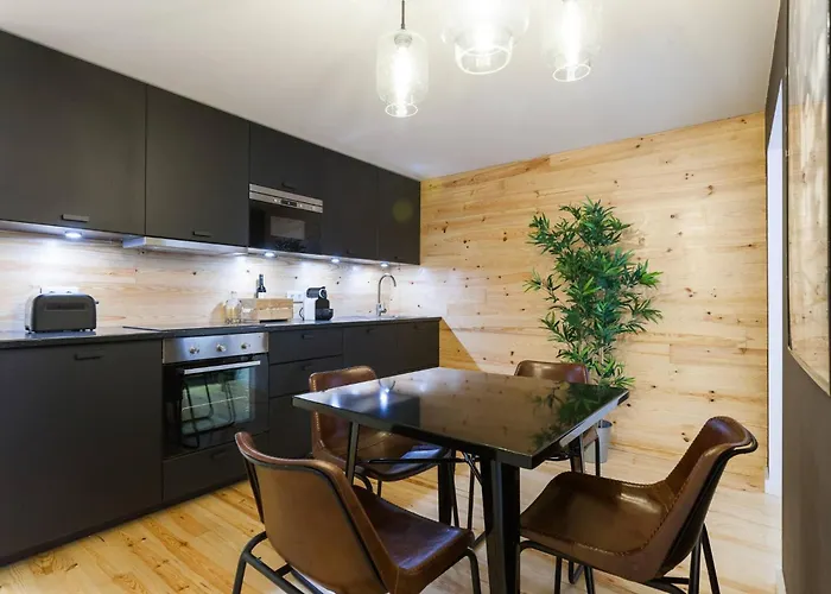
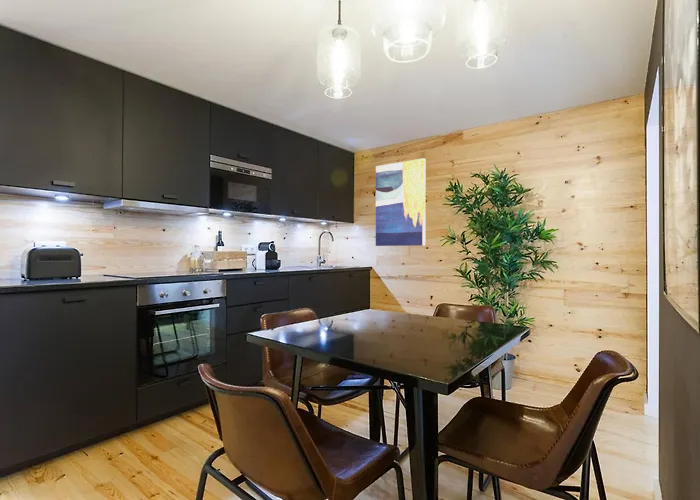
+ wall art (399, 204)
